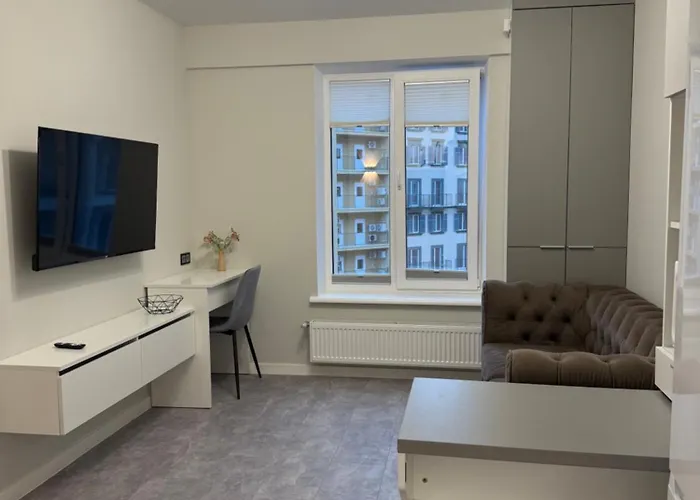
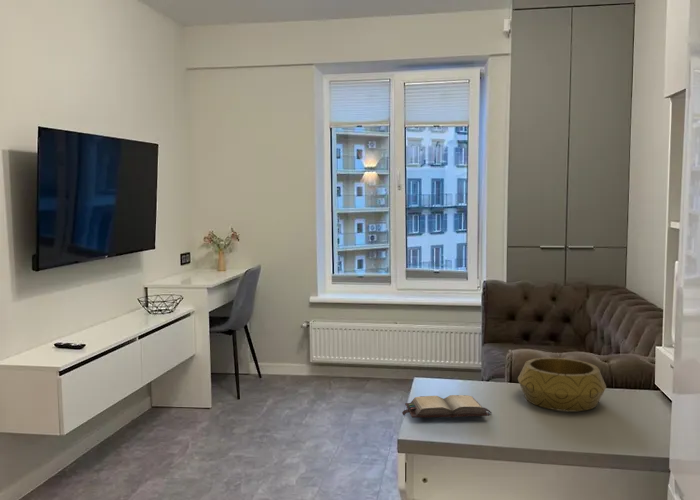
+ decorative bowl (560, 383)
+ hardback book (446, 406)
